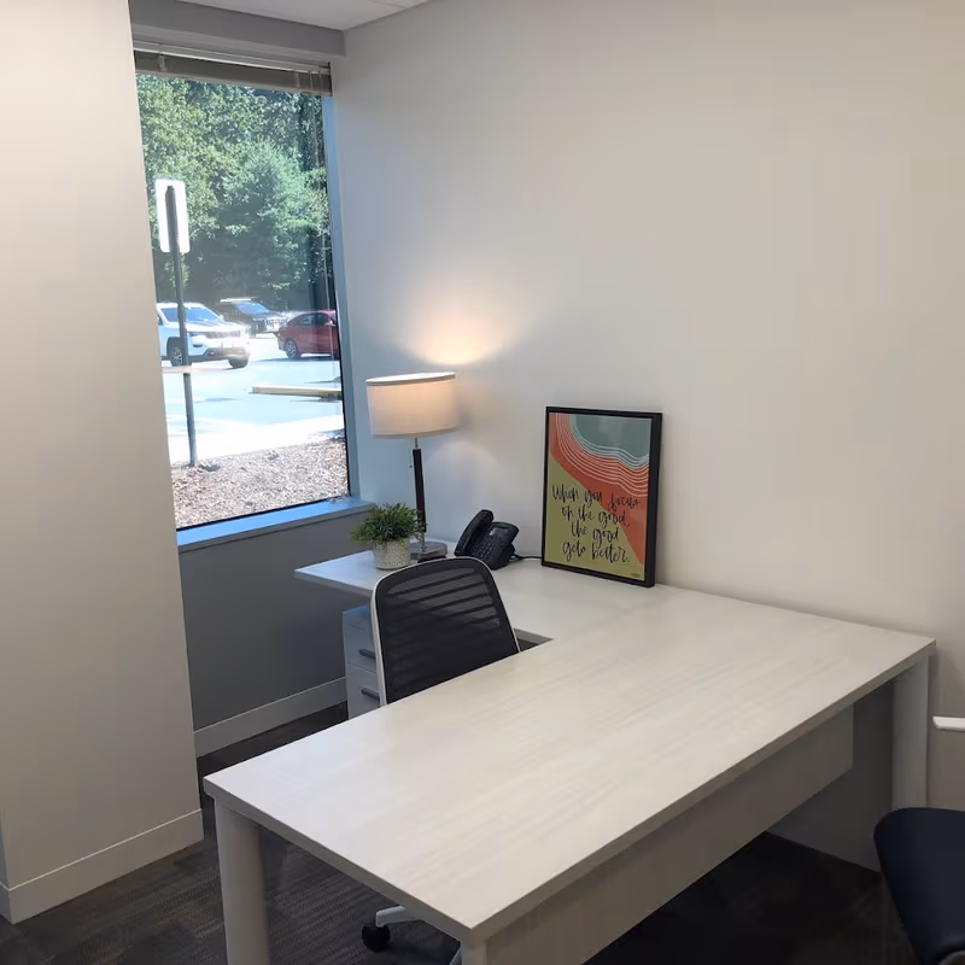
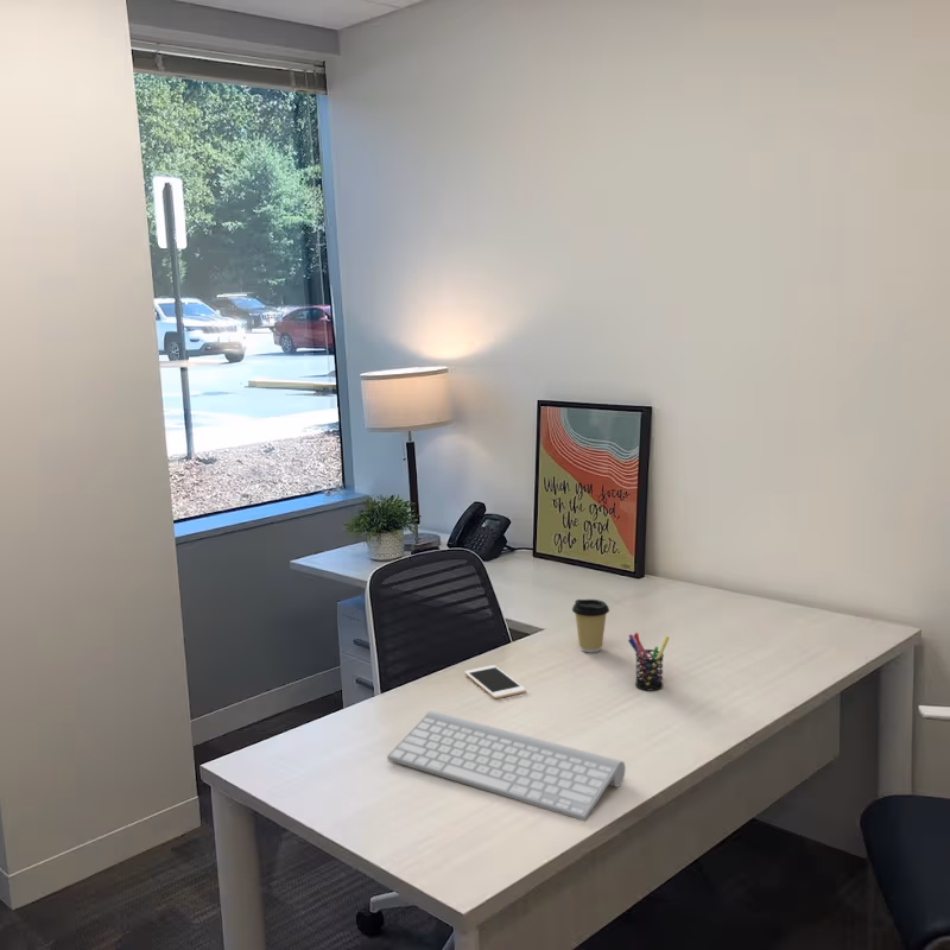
+ keyboard (502, 759)
+ pen holder (648, 659)
+ coffee cup (590, 625)
+ cell phone (494, 680)
